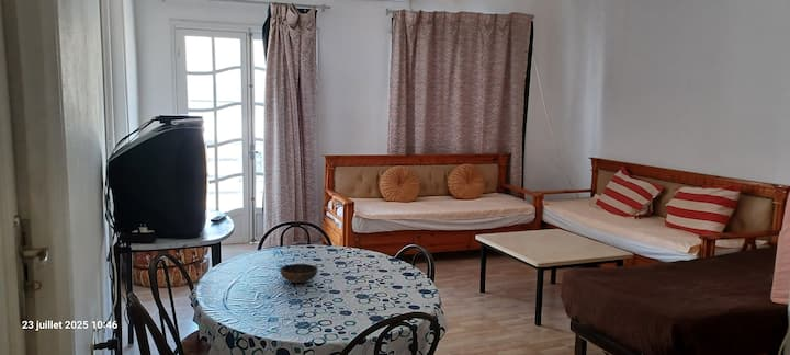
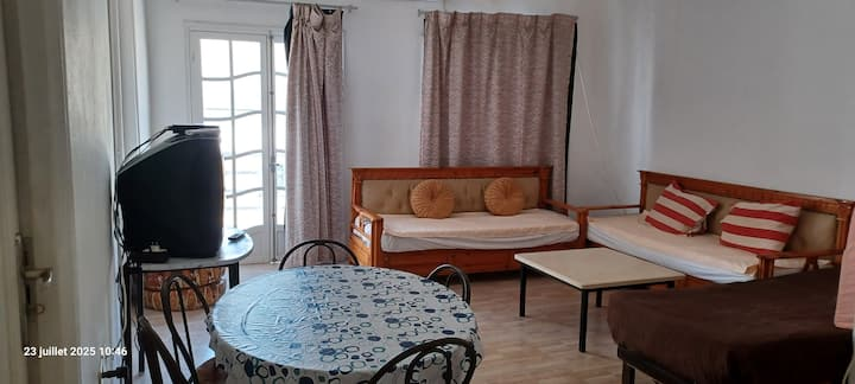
- bowl (298, 274)
